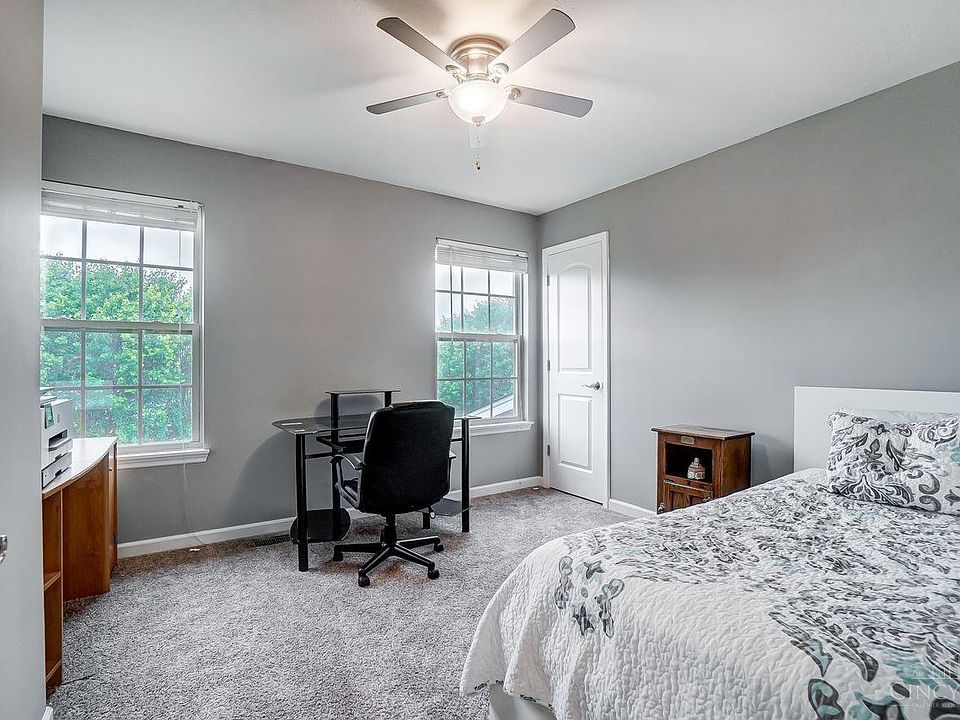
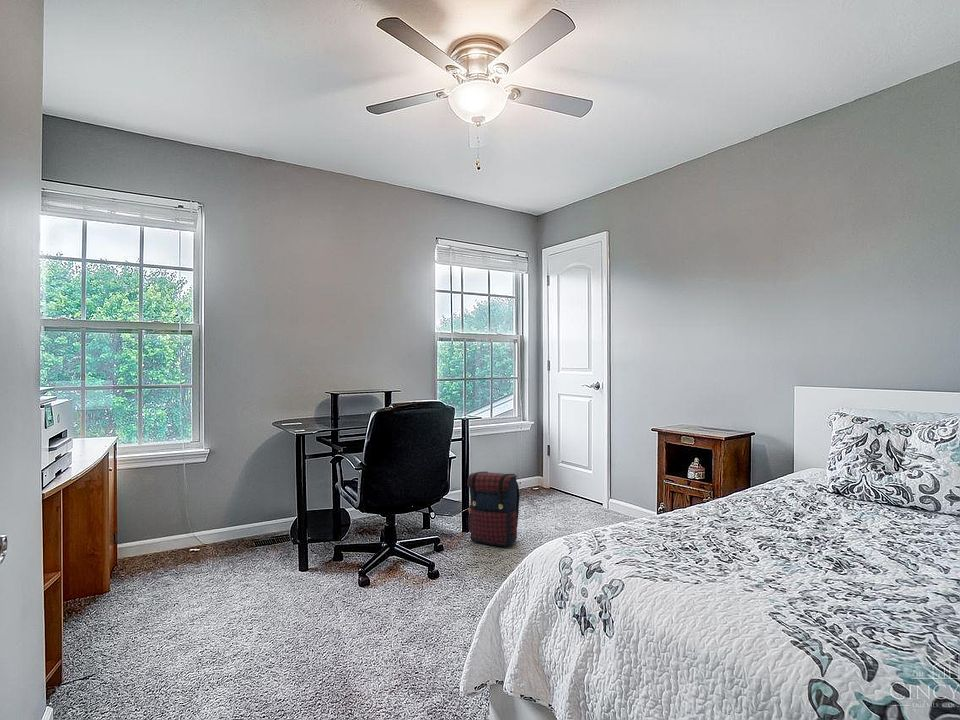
+ satchel (494, 505)
